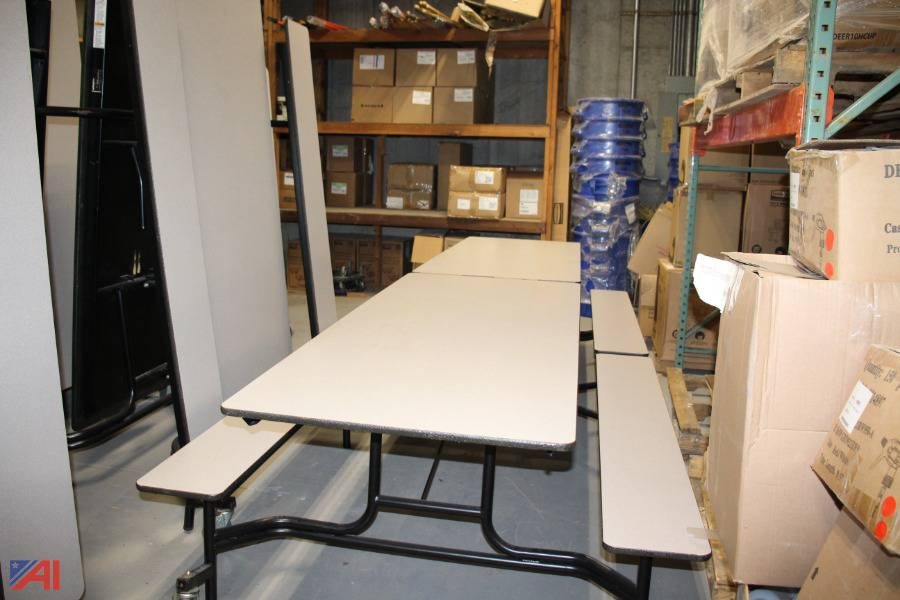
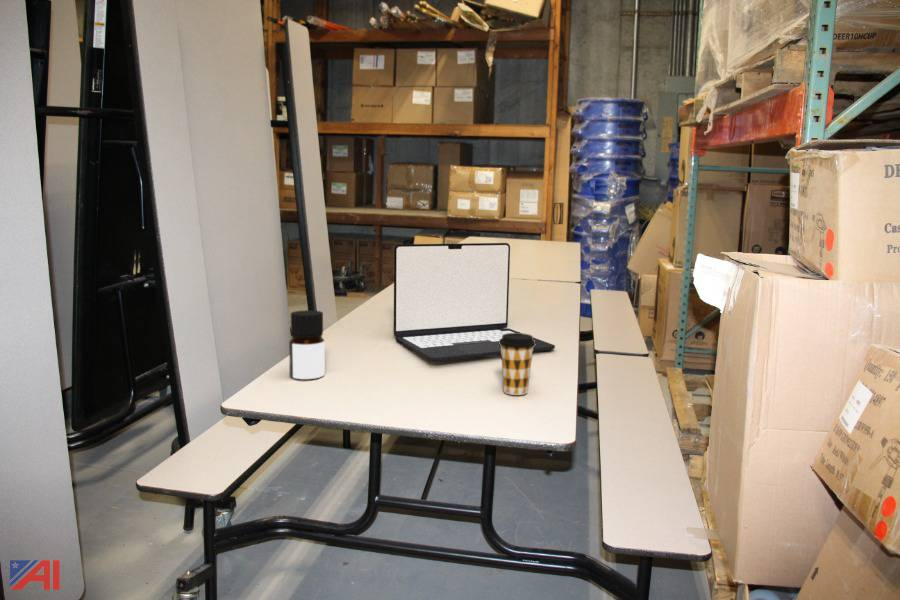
+ laptop (474, 296)
+ bottle (307, 343)
+ coffee cup (516, 363)
